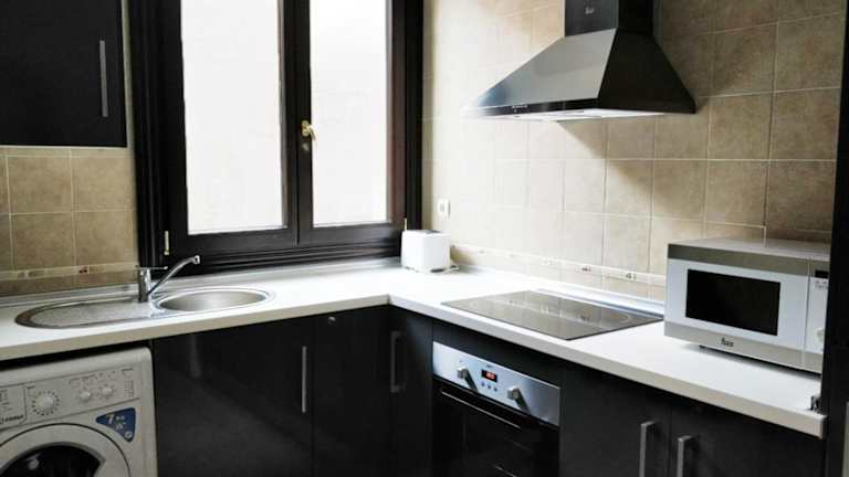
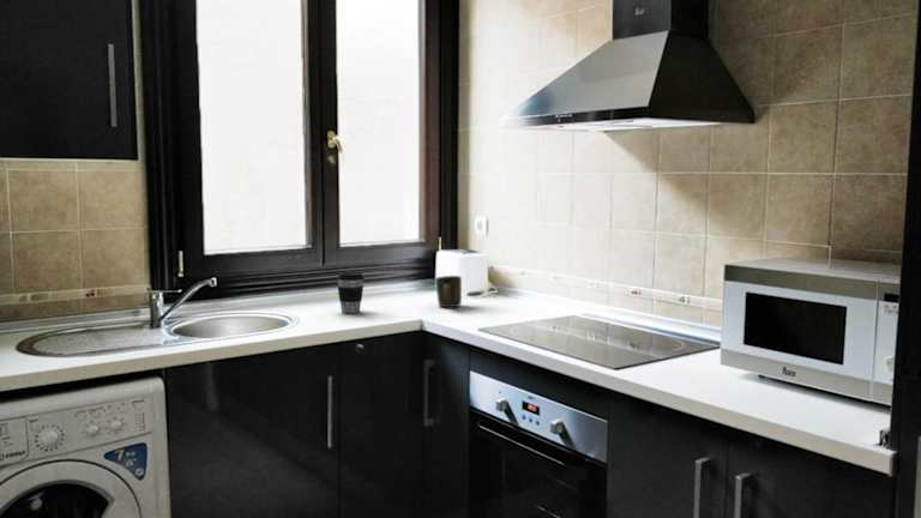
+ mug (445, 291)
+ coffee cup (350, 293)
